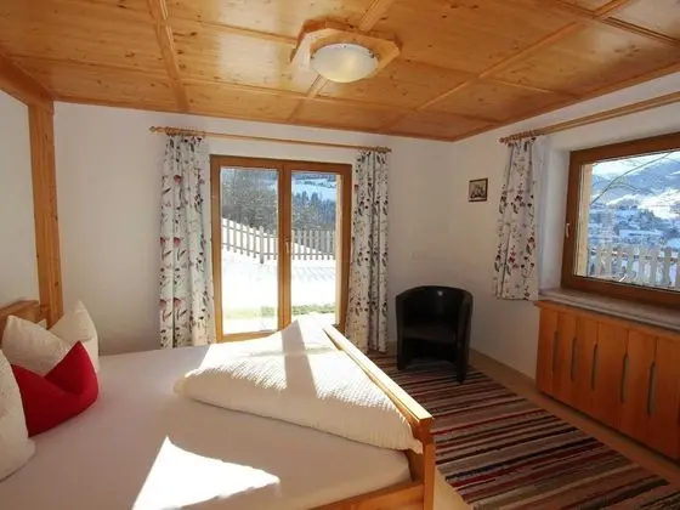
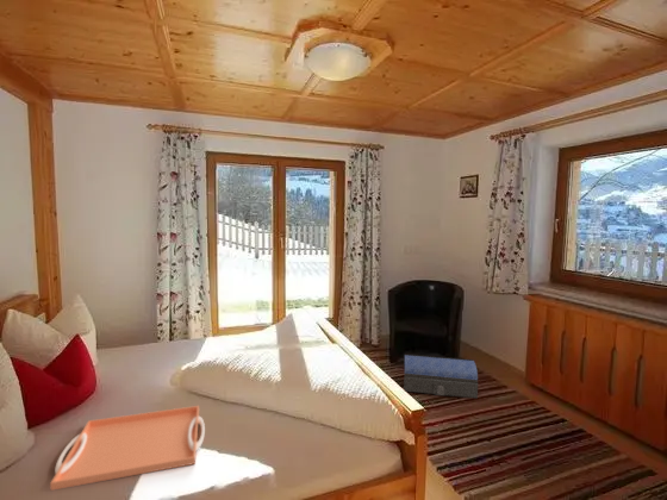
+ architectural model (438, 375)
+ serving tray (137, 440)
